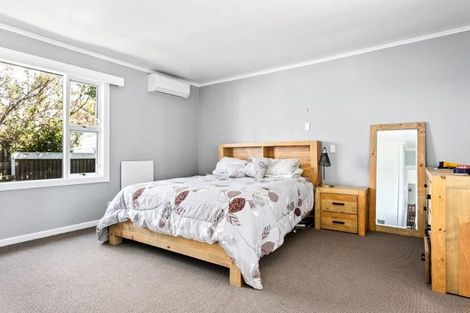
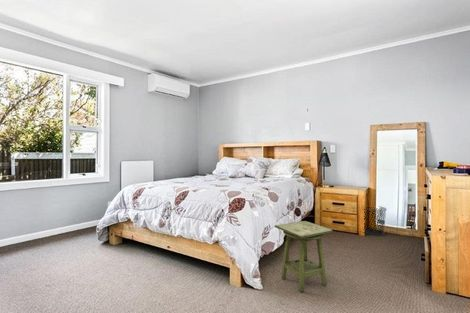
+ side table (302, 254)
+ waste bin (372, 219)
